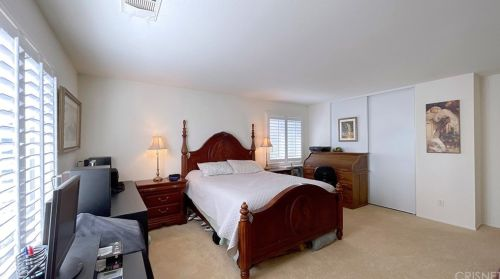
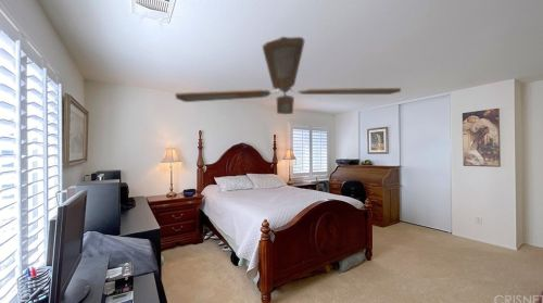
+ ceiling fan (283, 89)
